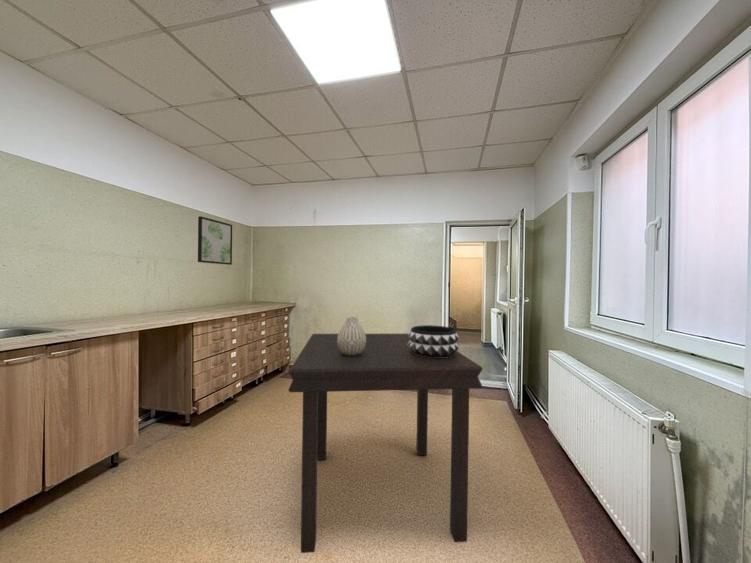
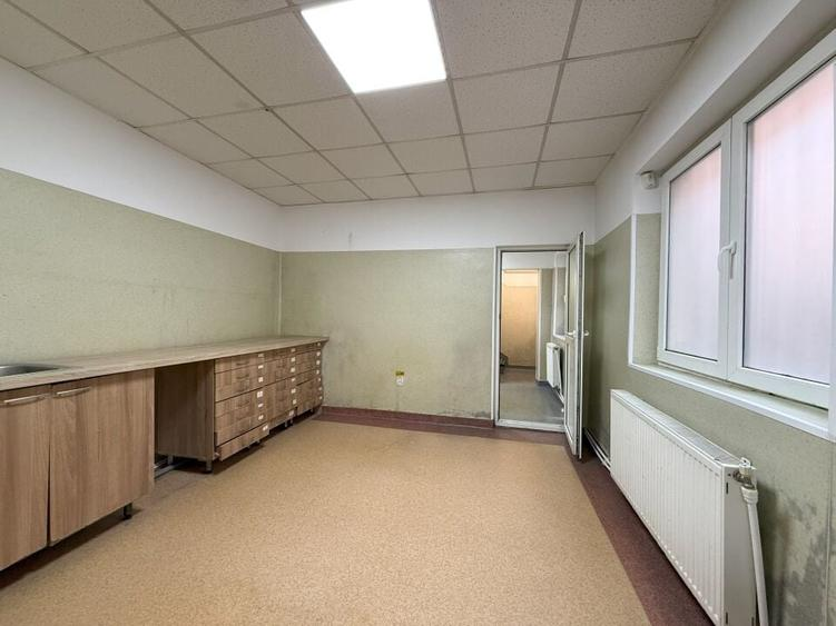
- dining table (377, 390)
- vase (351, 334)
- wall art (216, 242)
- decorative bowl (432, 340)
